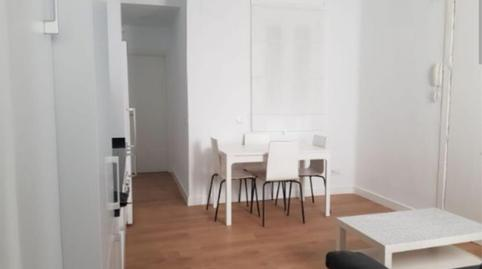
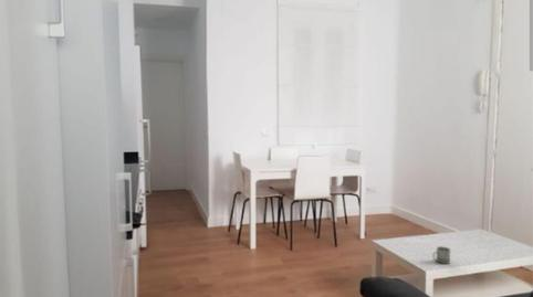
+ cup (440, 255)
